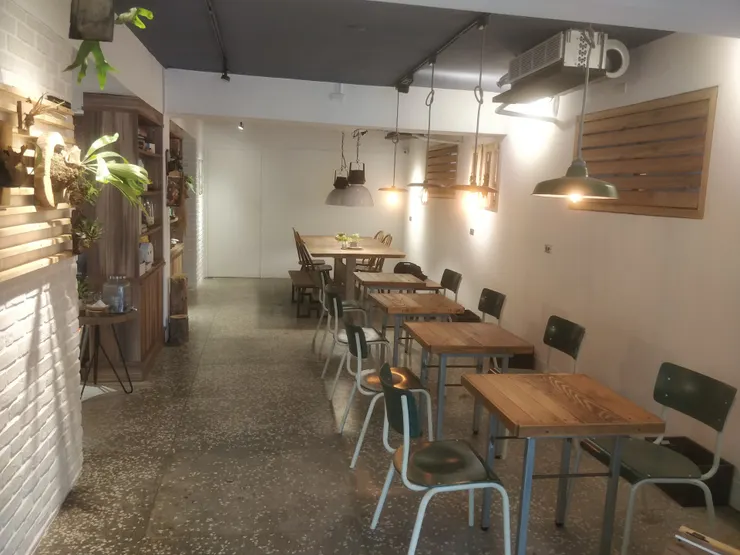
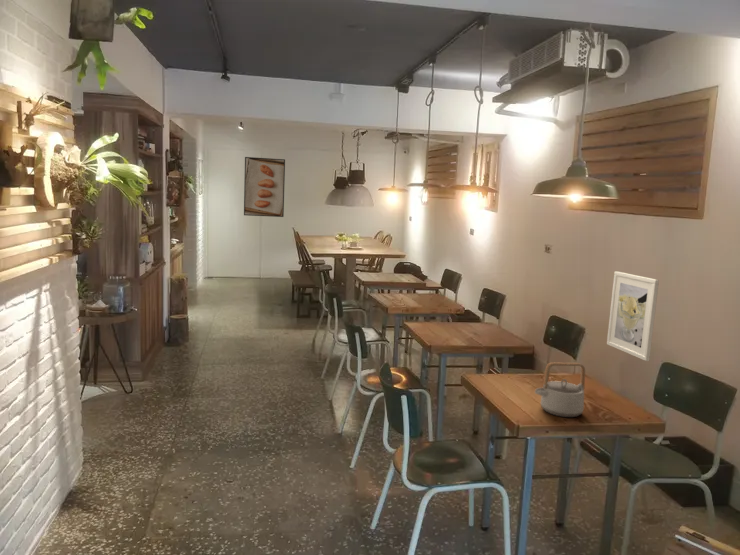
+ teapot (559, 387)
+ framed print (631, 314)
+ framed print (264, 187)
